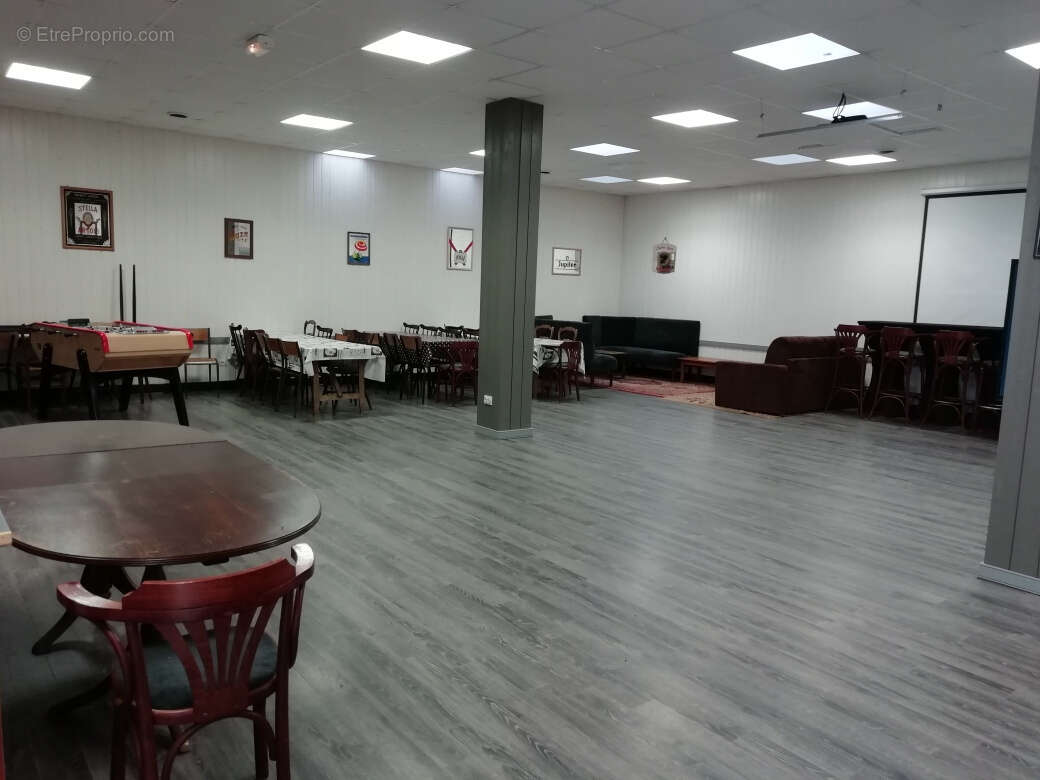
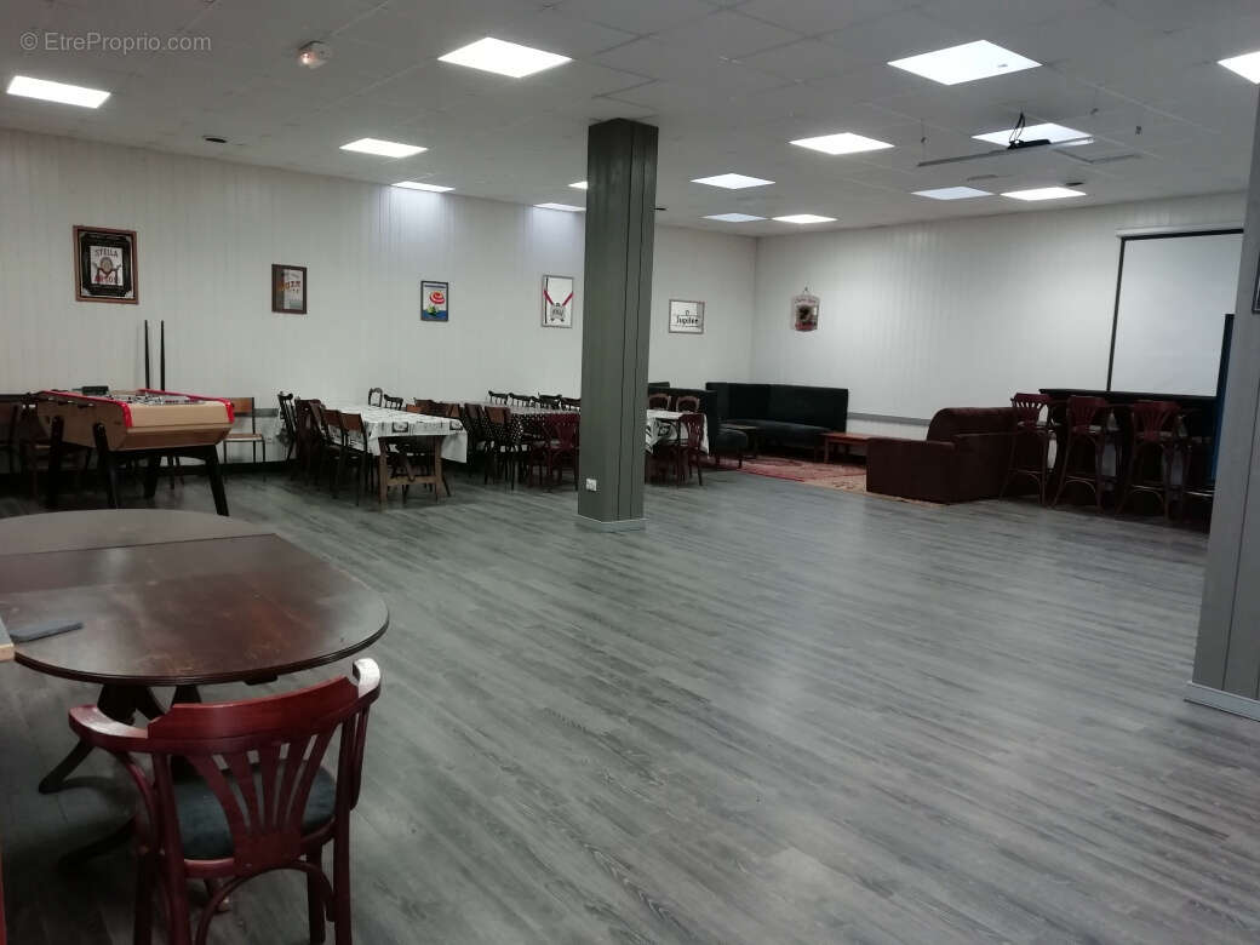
+ smartphone (45, 628)
